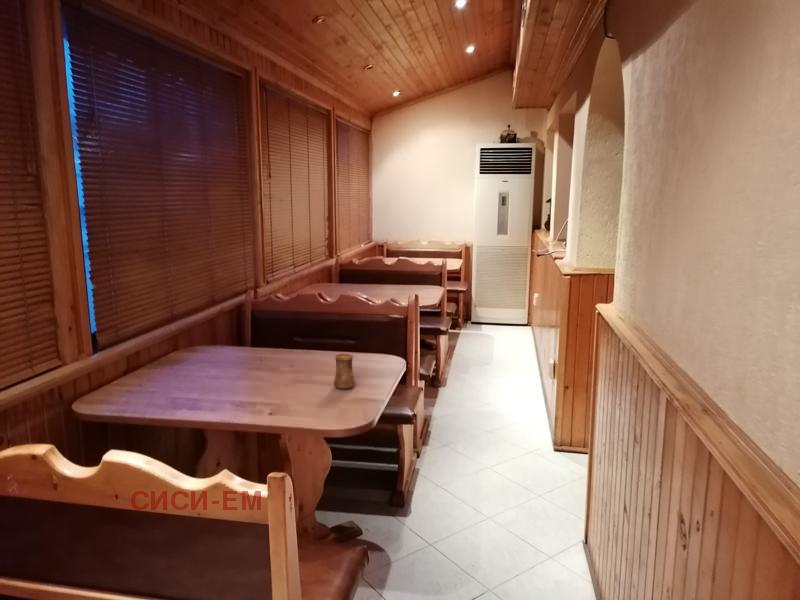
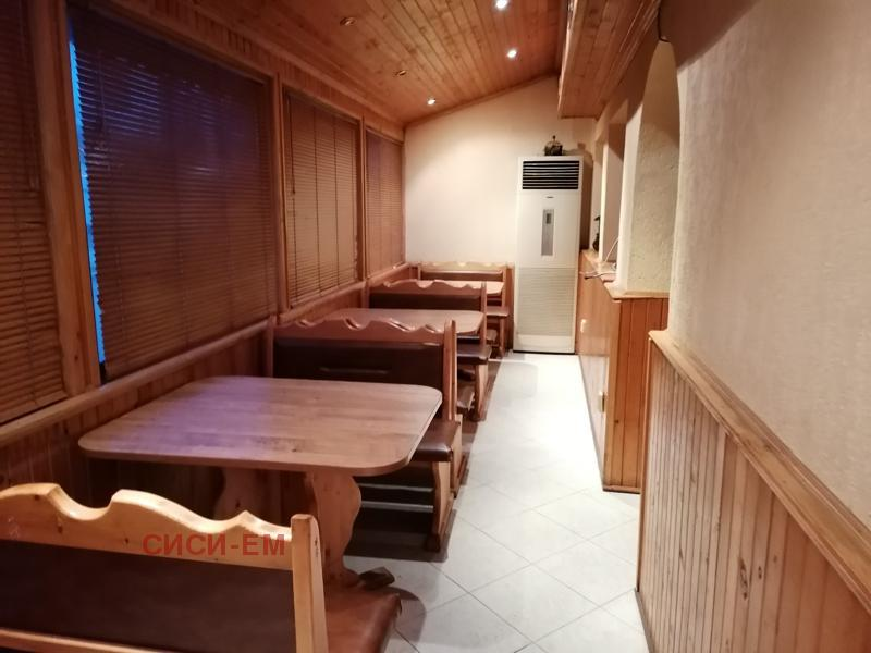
- cup (344, 371)
